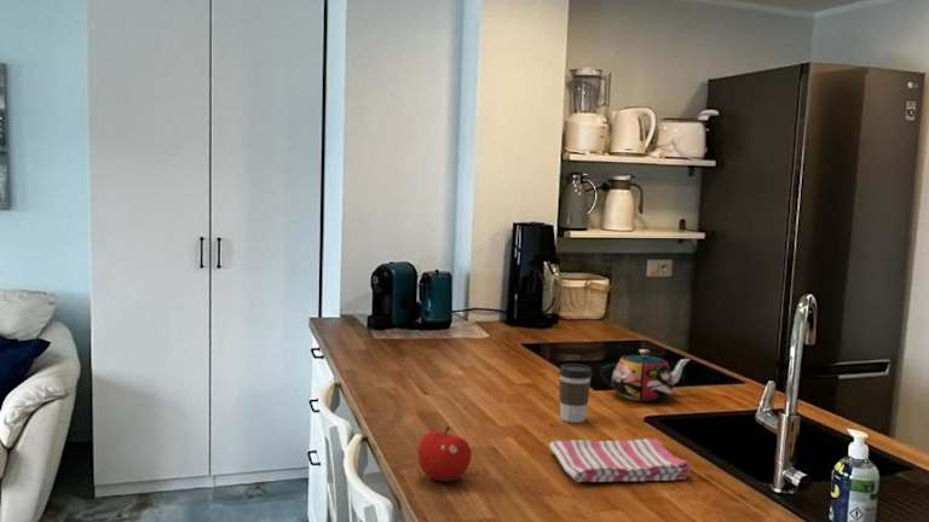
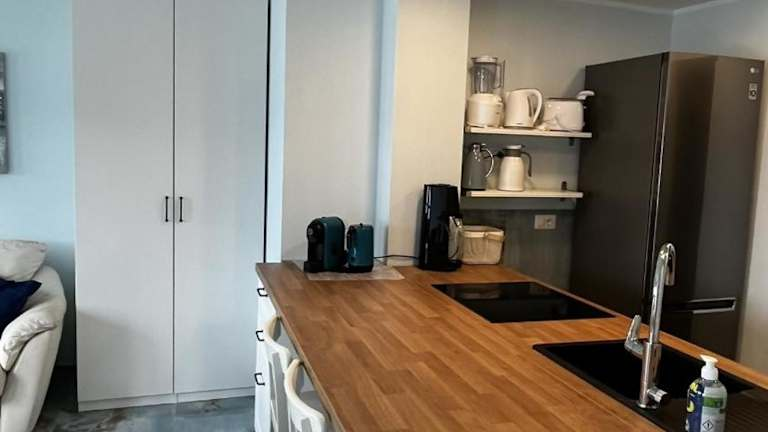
- coffee cup (573, 393)
- dish towel (616, 456)
- teapot (645, 373)
- fruit (444, 452)
